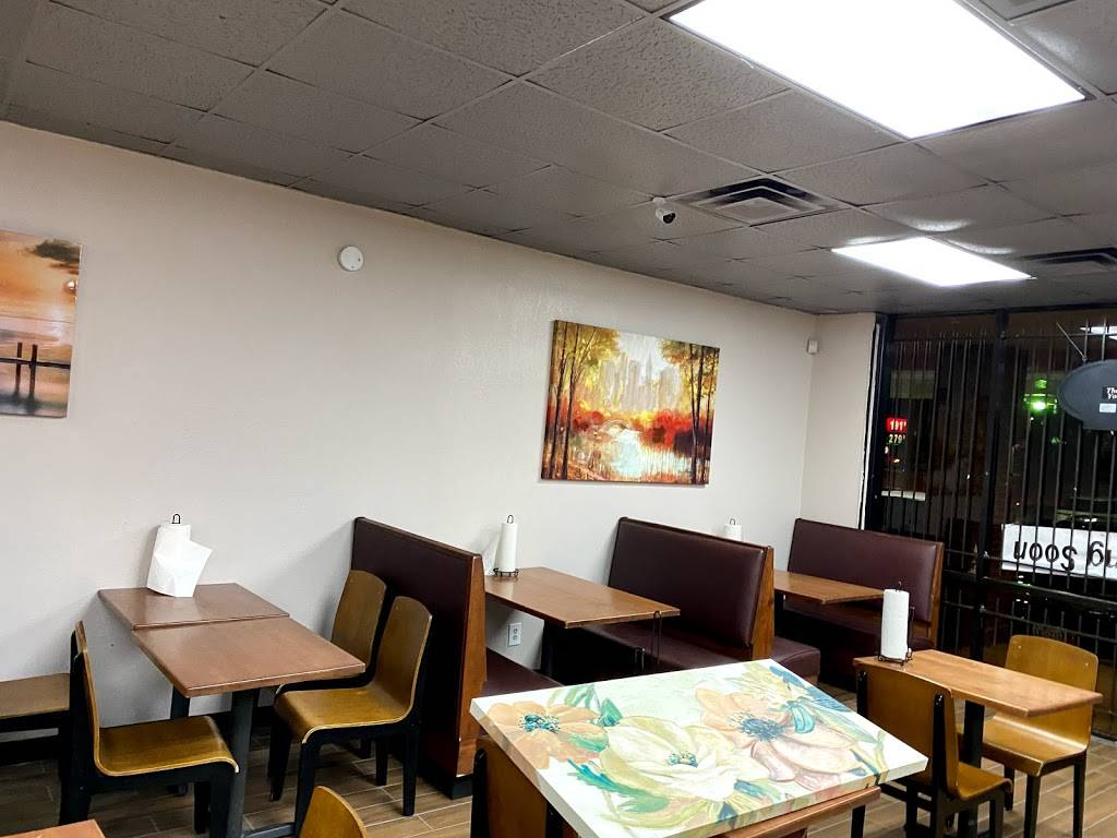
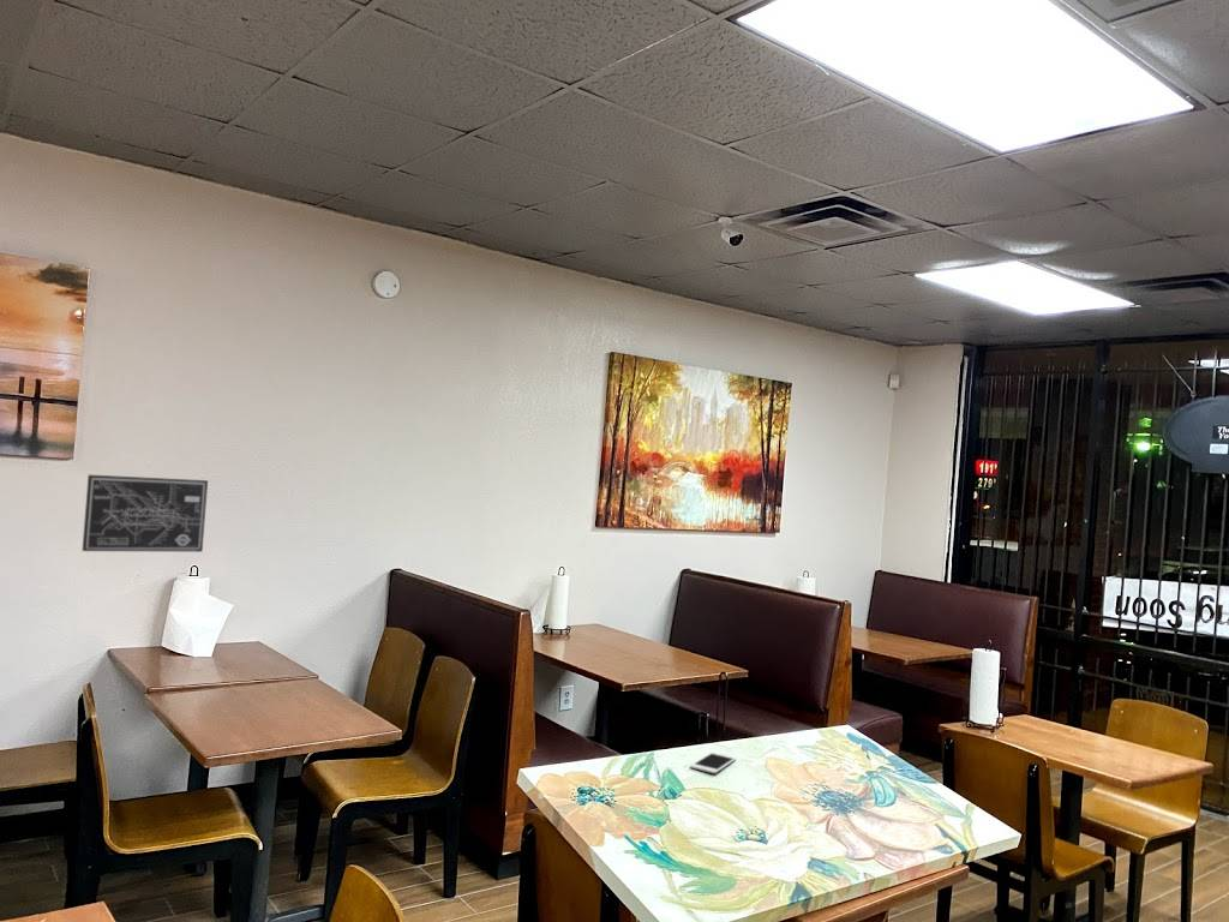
+ cell phone (713, 762)
+ wall art (146, 514)
